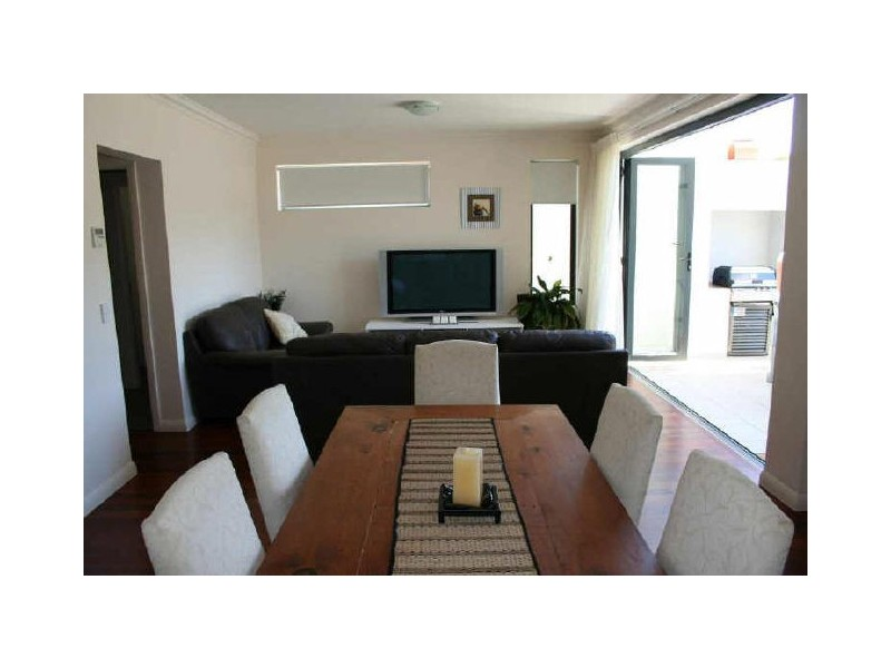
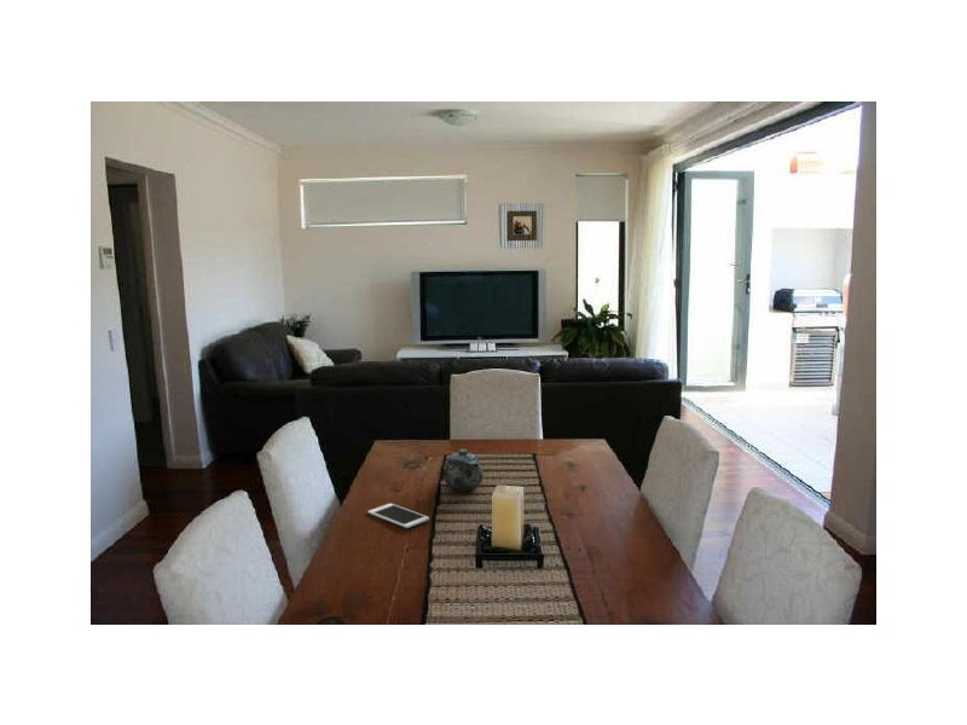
+ chinaware (463, 468)
+ cell phone (398, 515)
